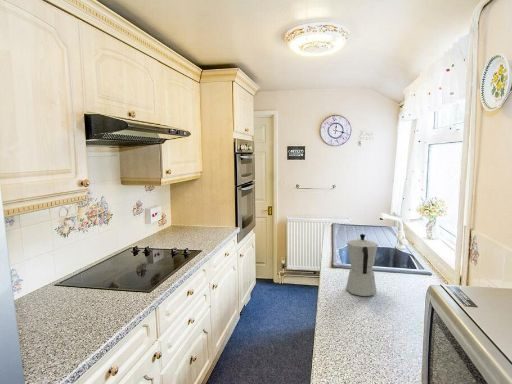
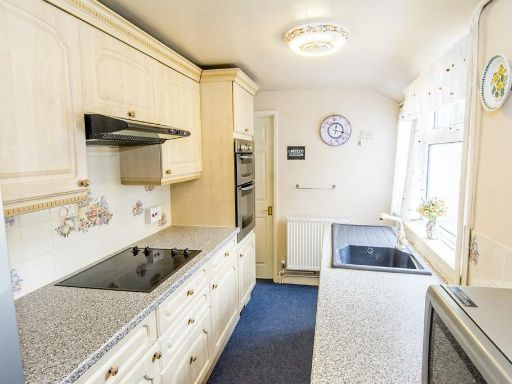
- moka pot (362, 263)
